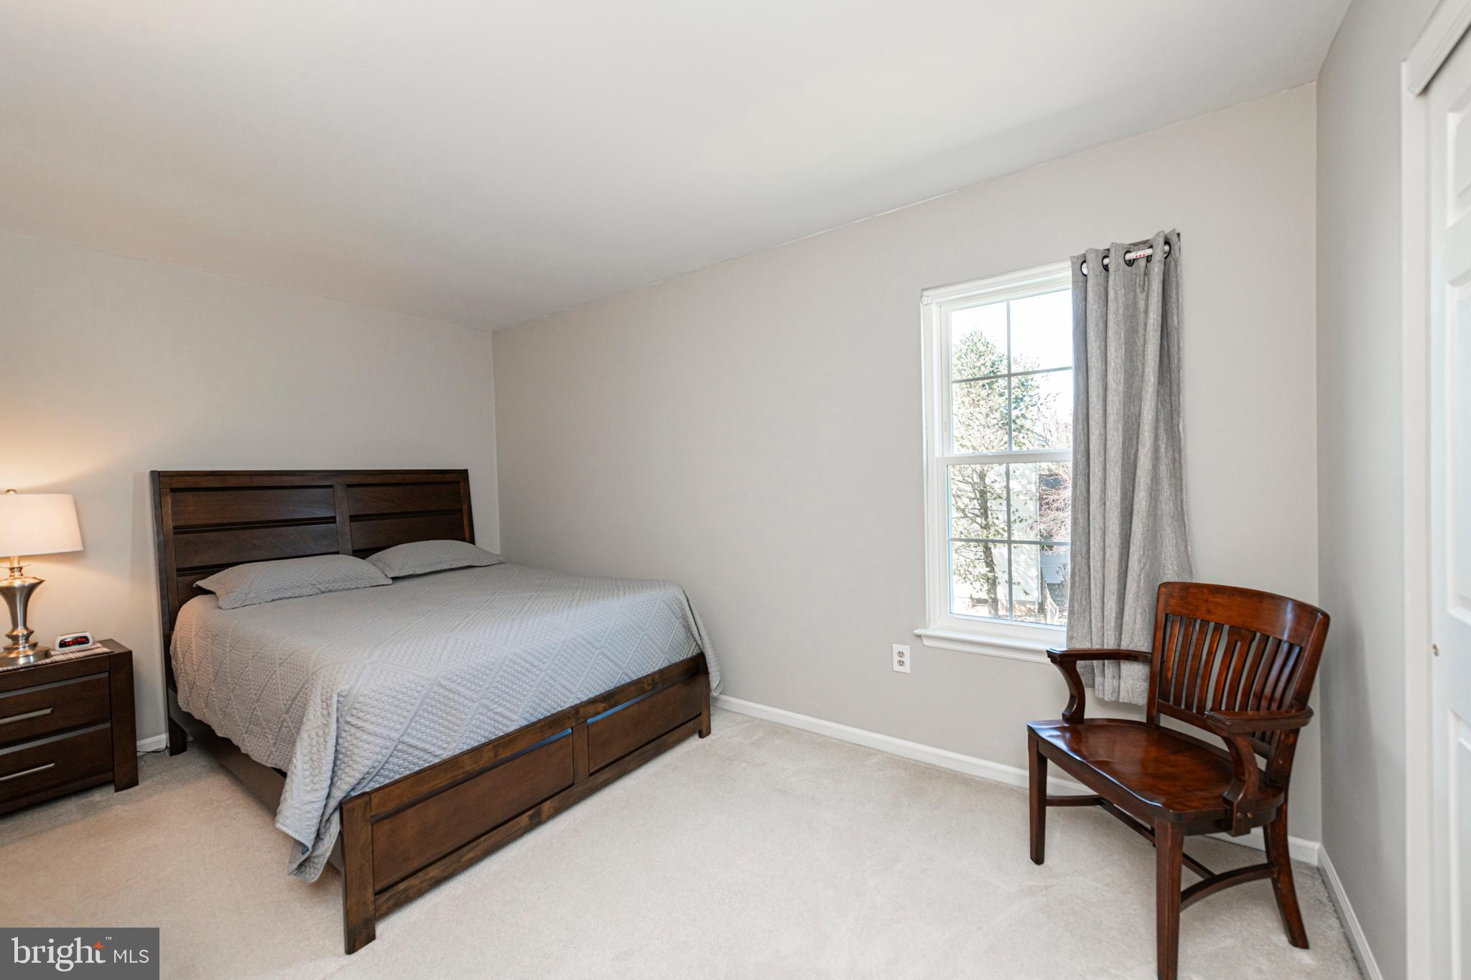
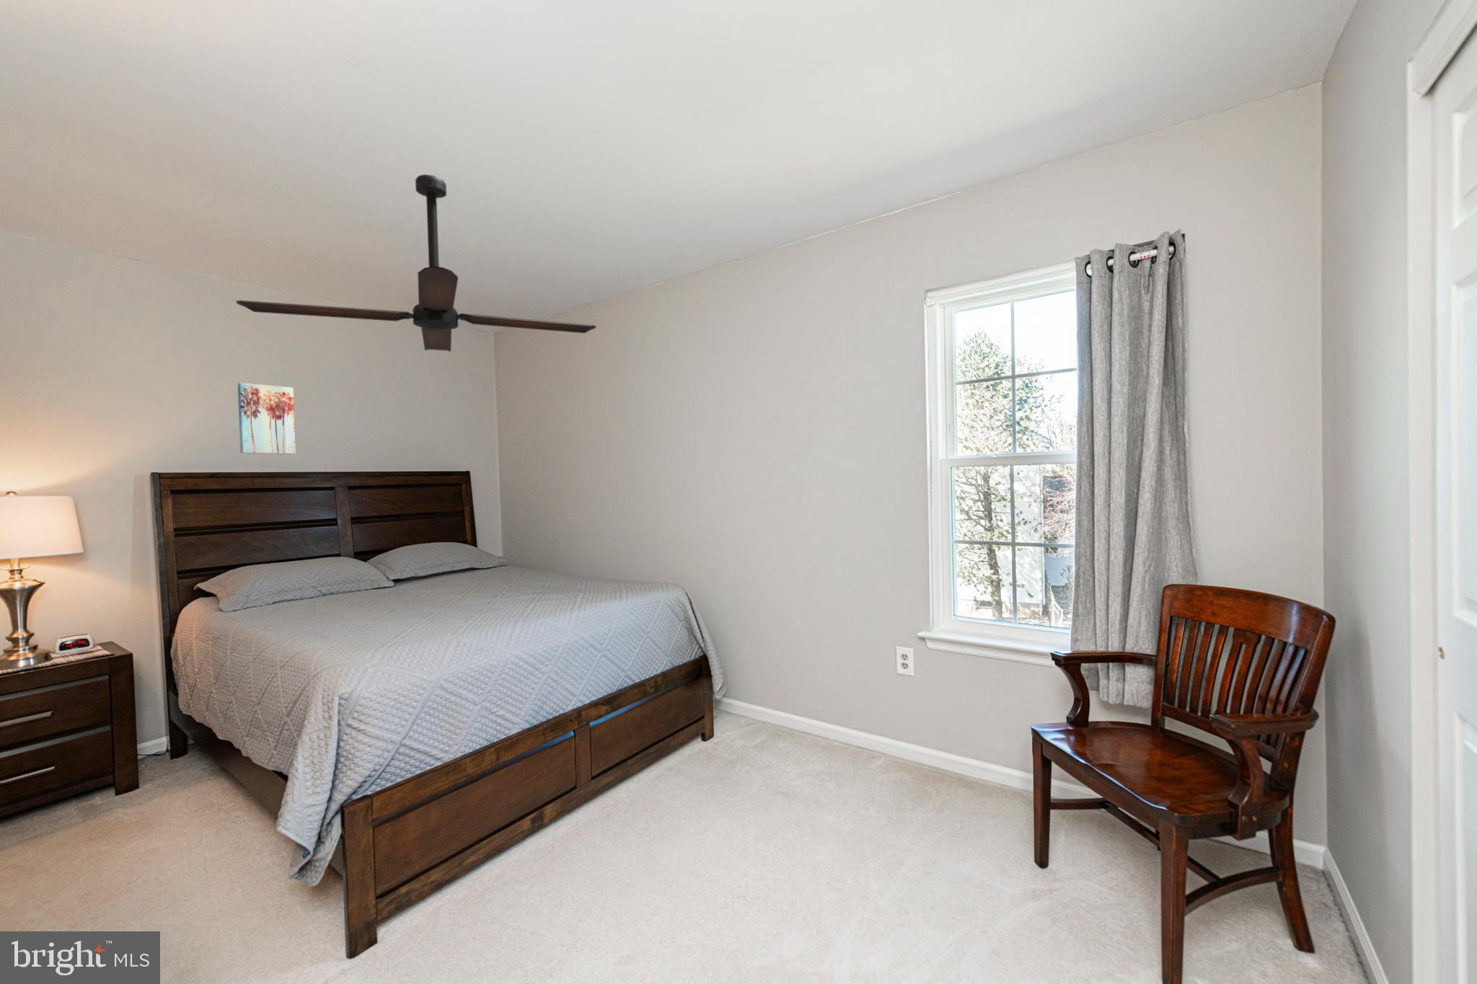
+ ceiling fan (433, 255)
+ wall art (267, 420)
